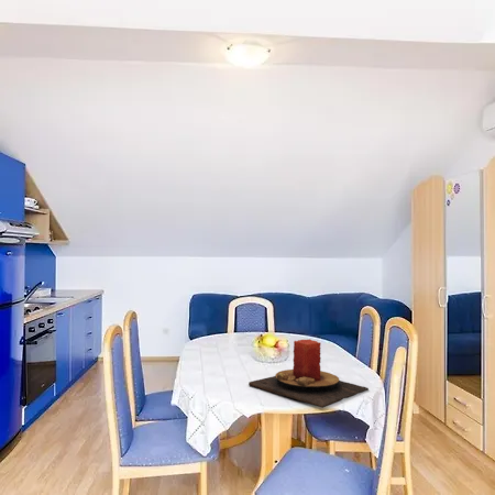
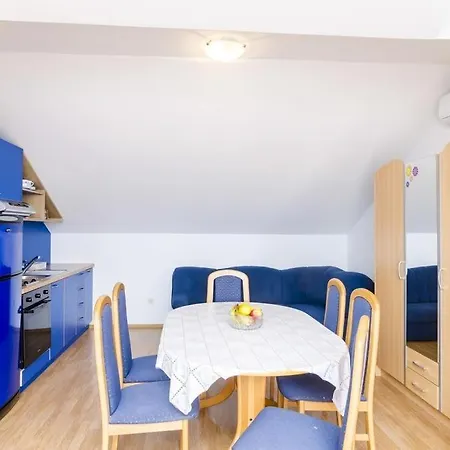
- candle (308, 363)
